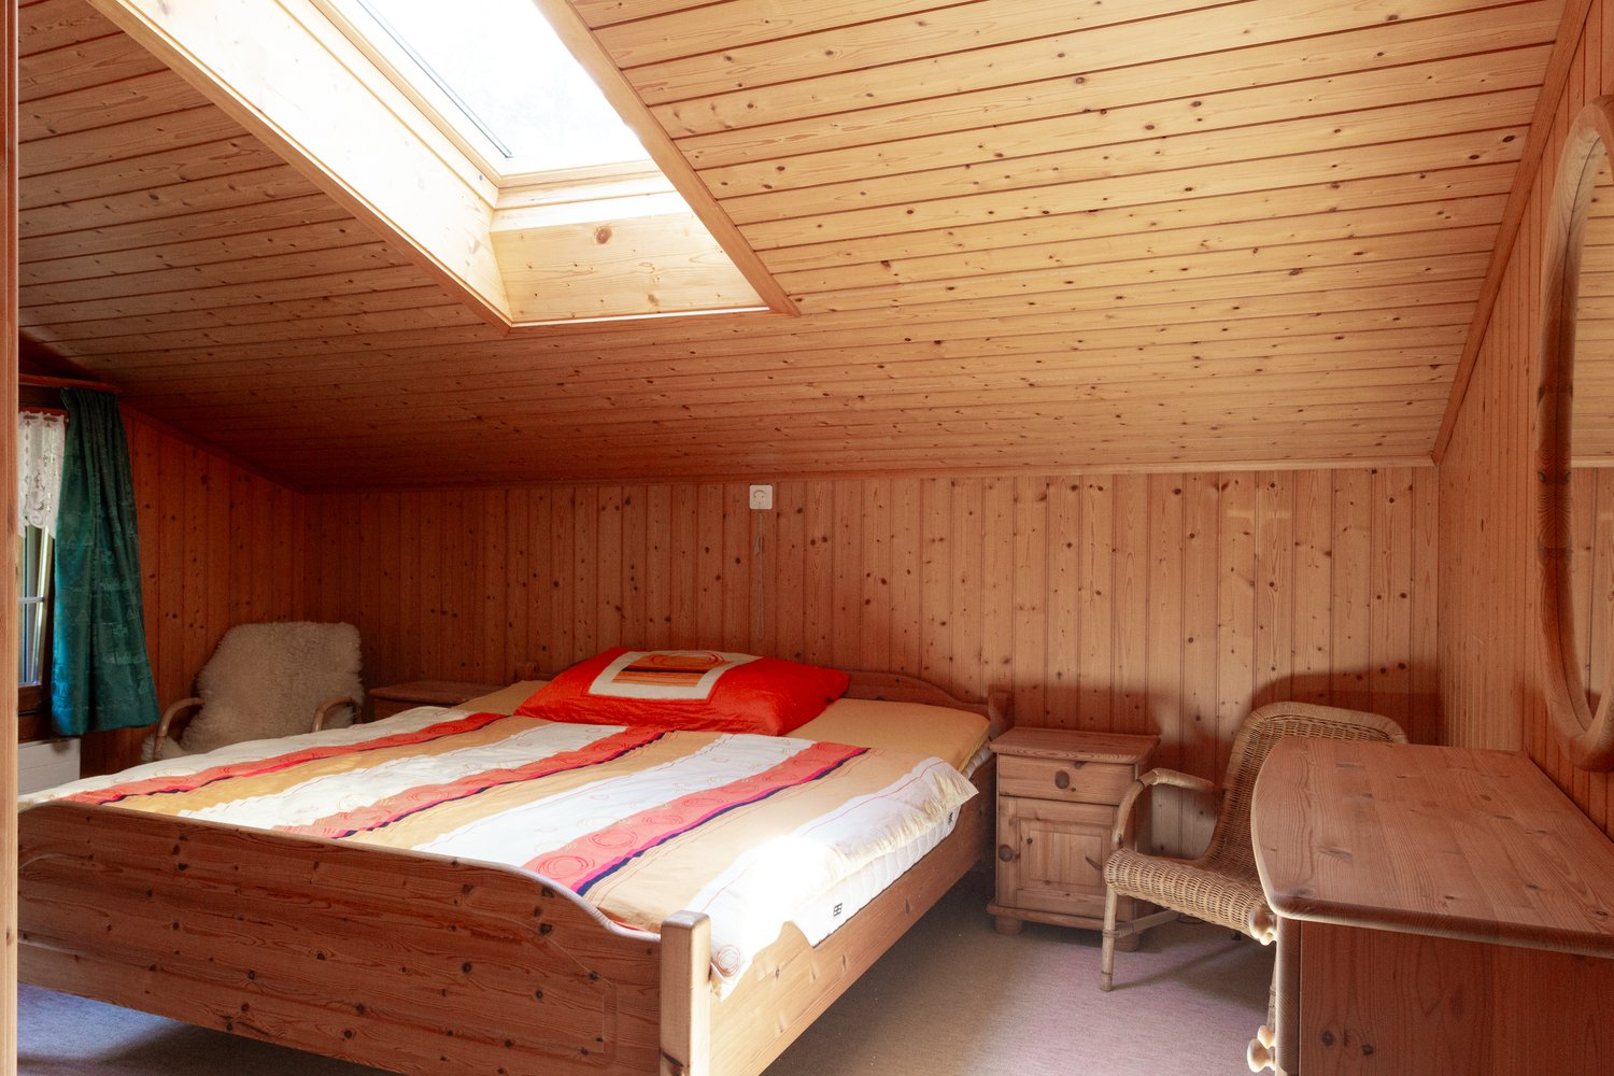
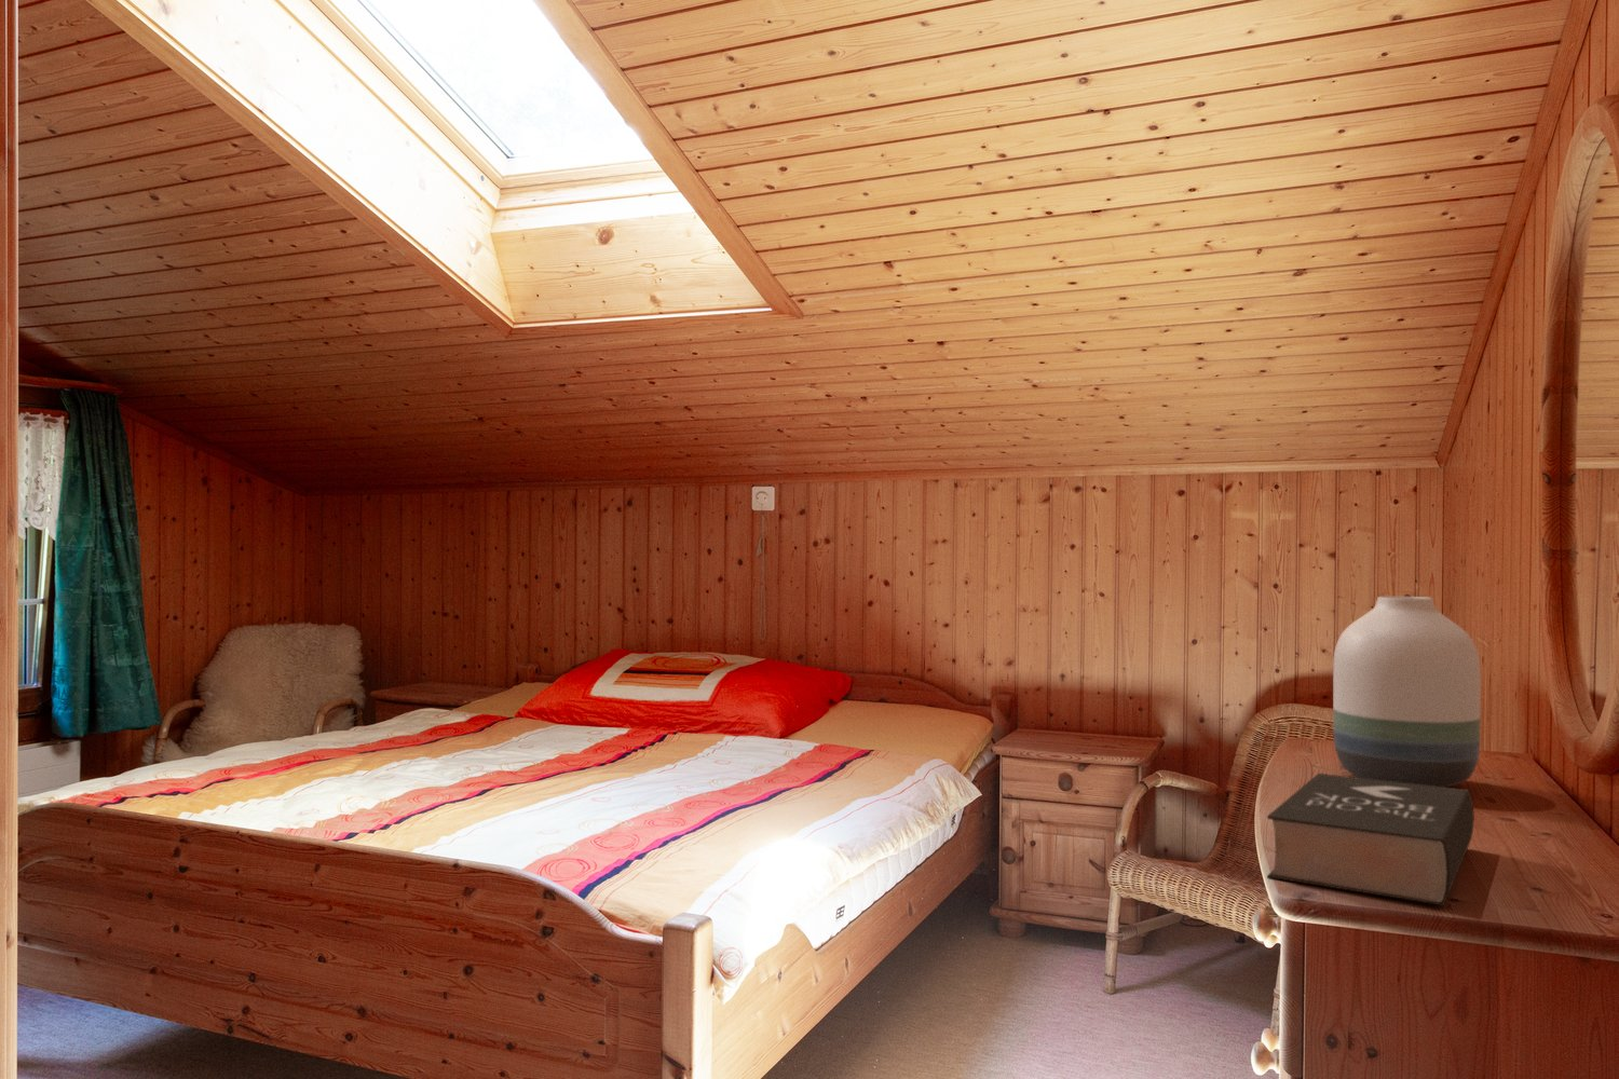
+ vase (1405, 690)
+ book (1376, 831)
